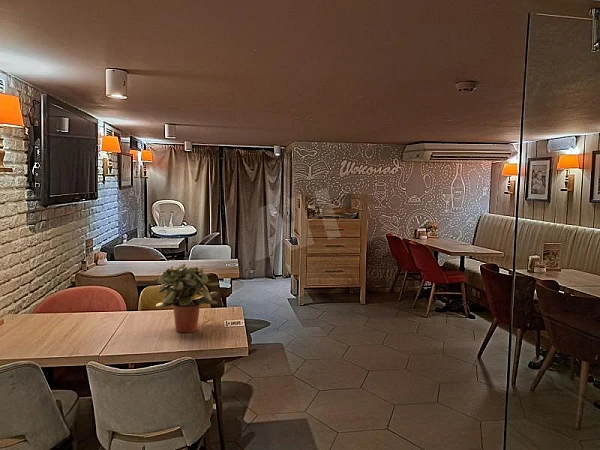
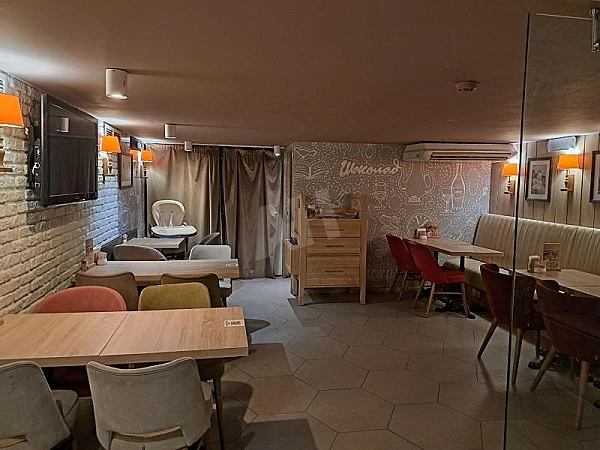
- potted plant (187, 296)
